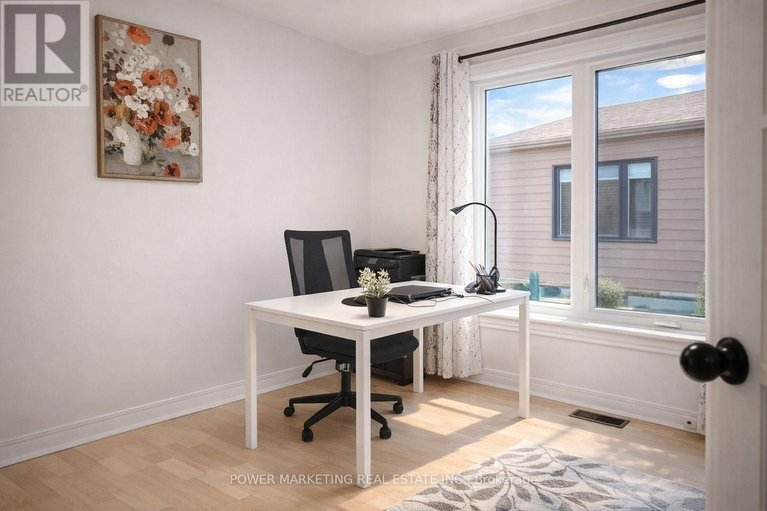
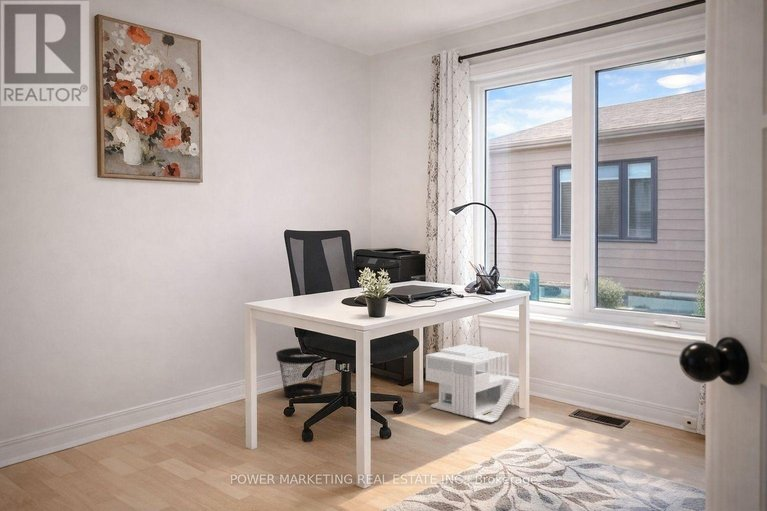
+ architectural model (475, 379)
+ wastebasket (302, 372)
